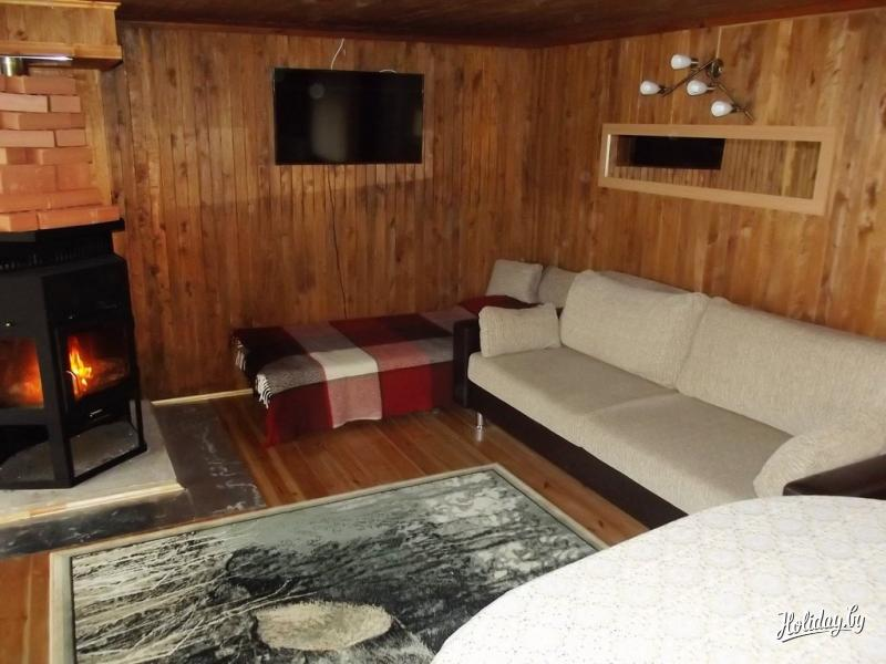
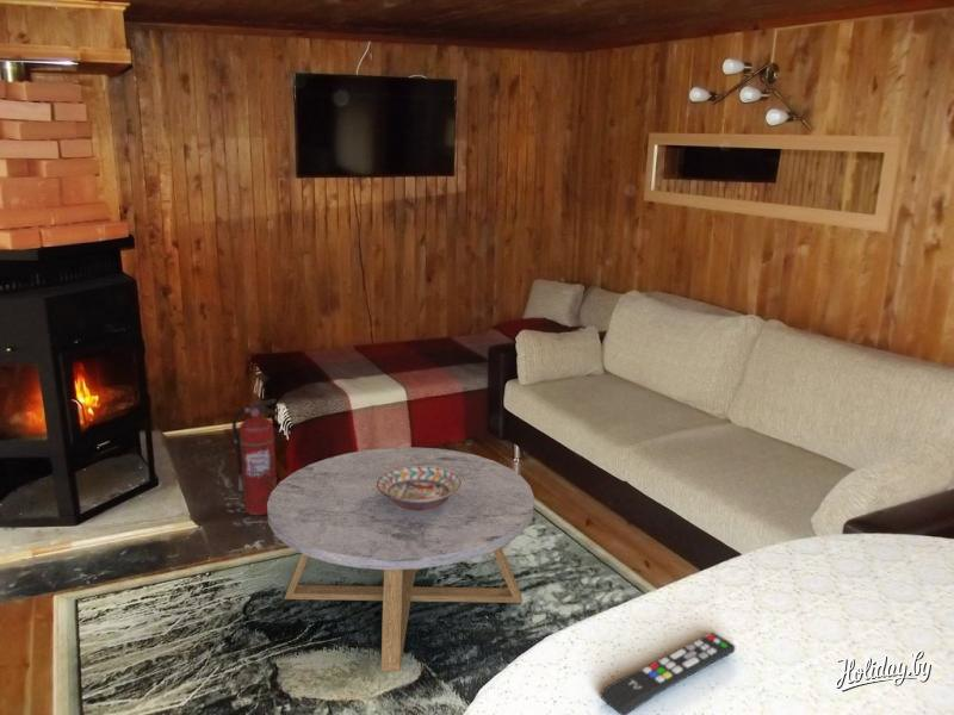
+ decorative bowl (419, 491)
+ fire extinguisher (256, 455)
+ remote control (670, 670)
+ coffee table (403, 546)
